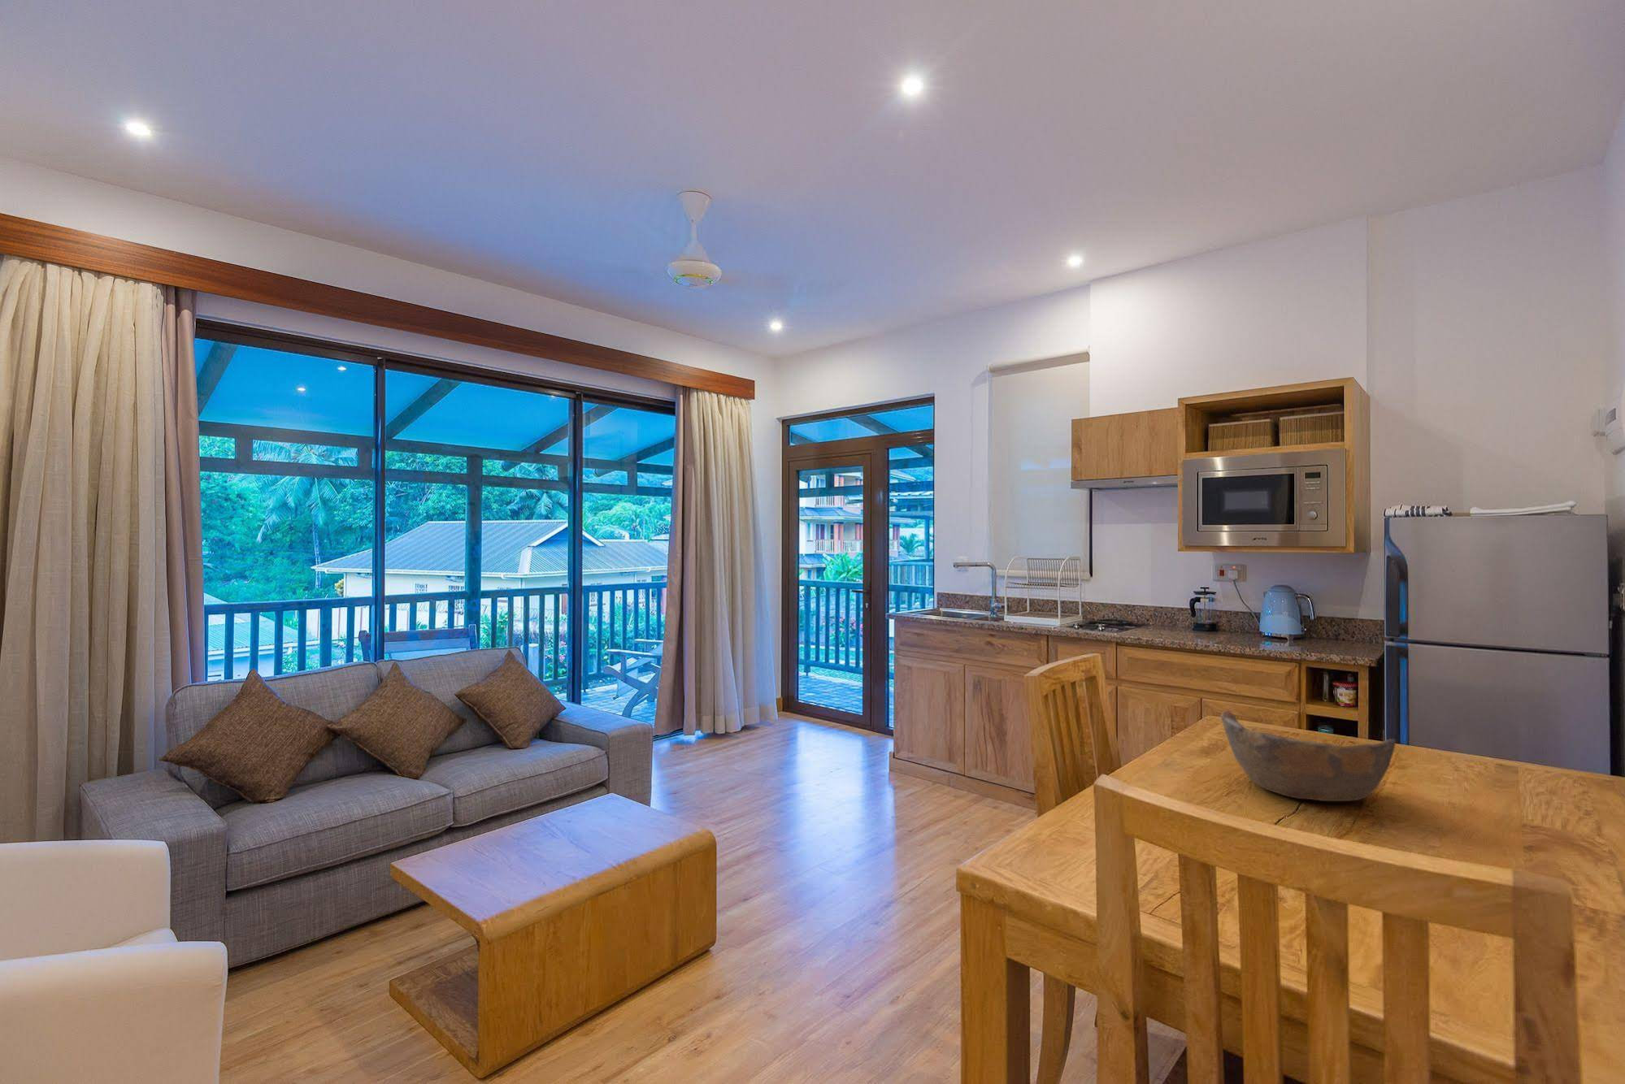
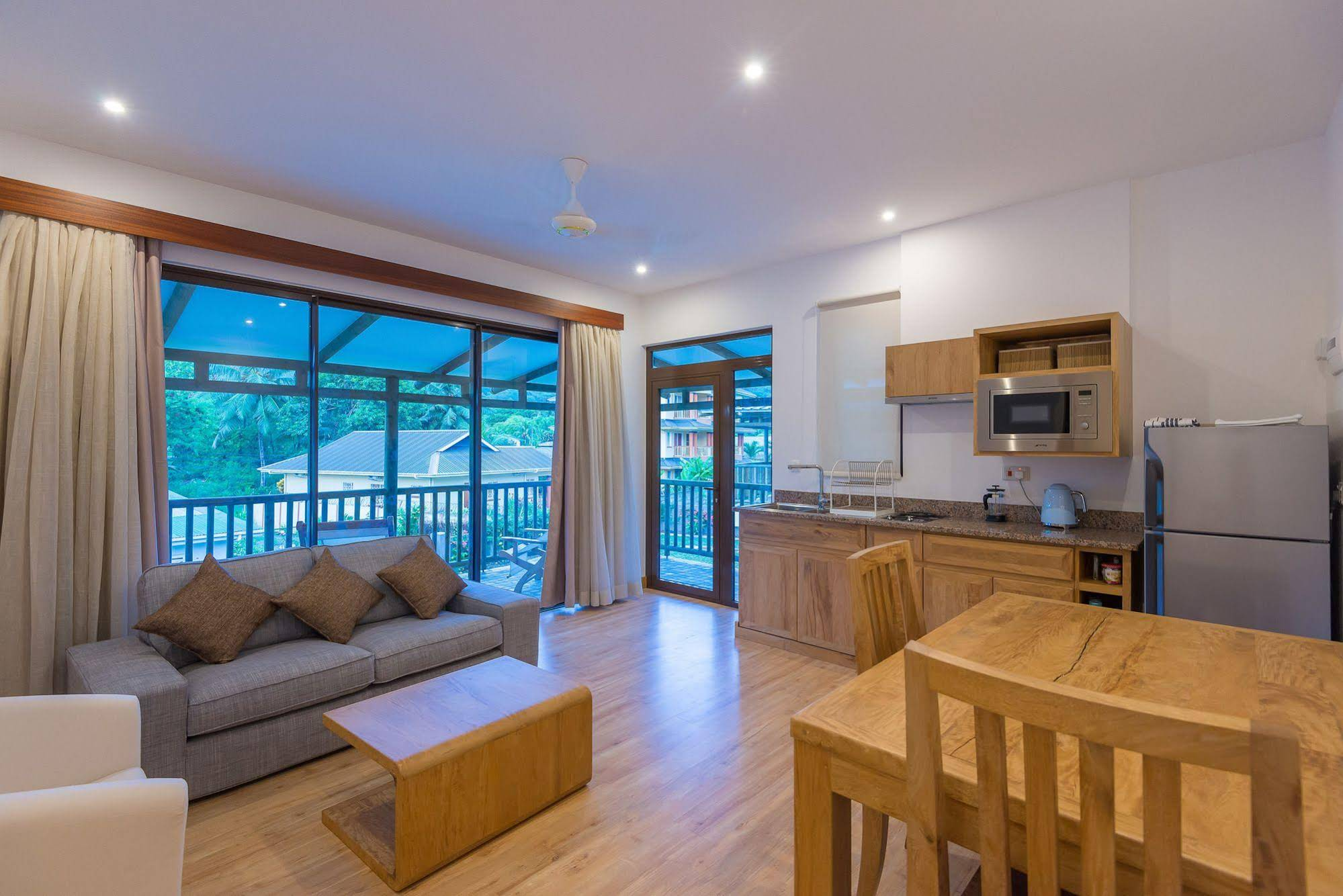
- bowl (1302, 756)
